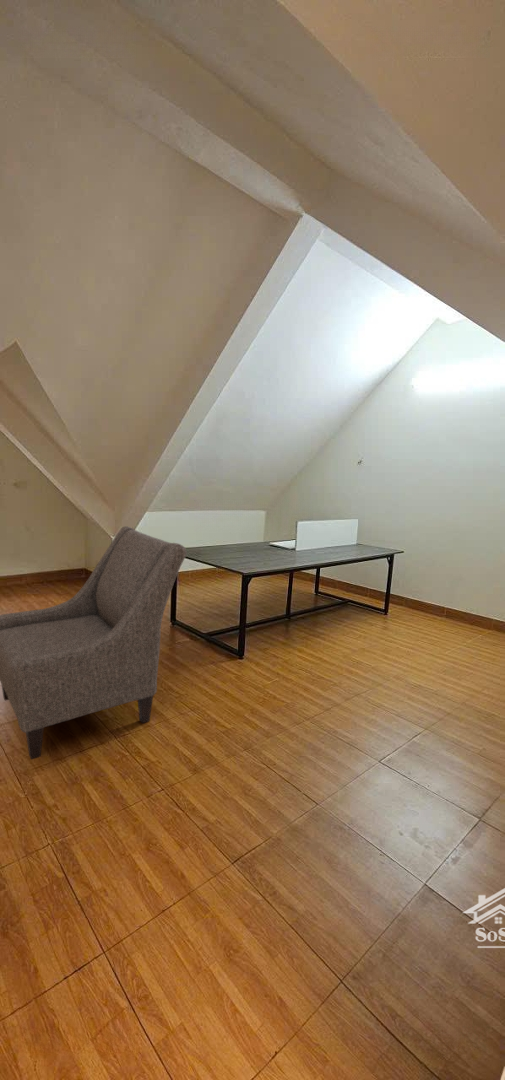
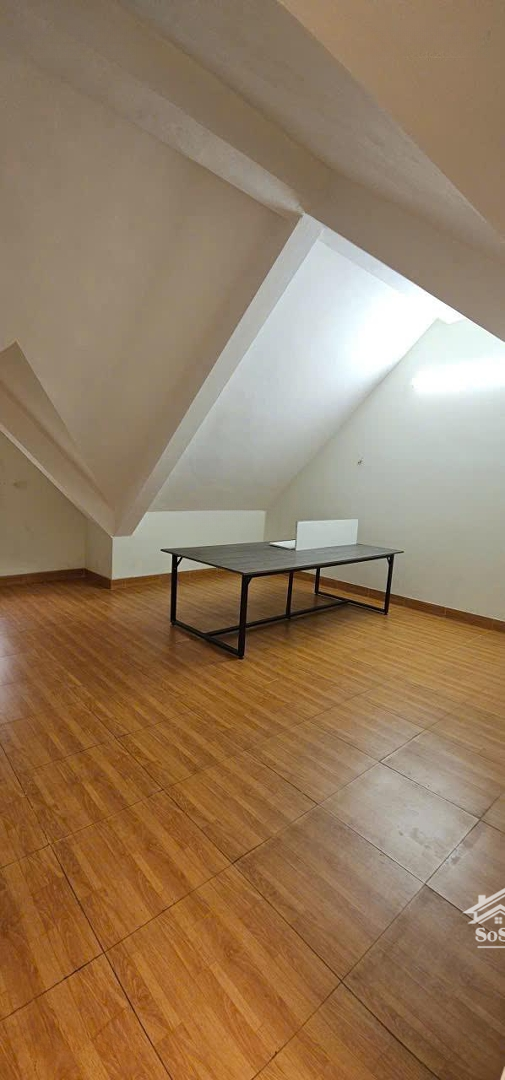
- chair (86, 624)
